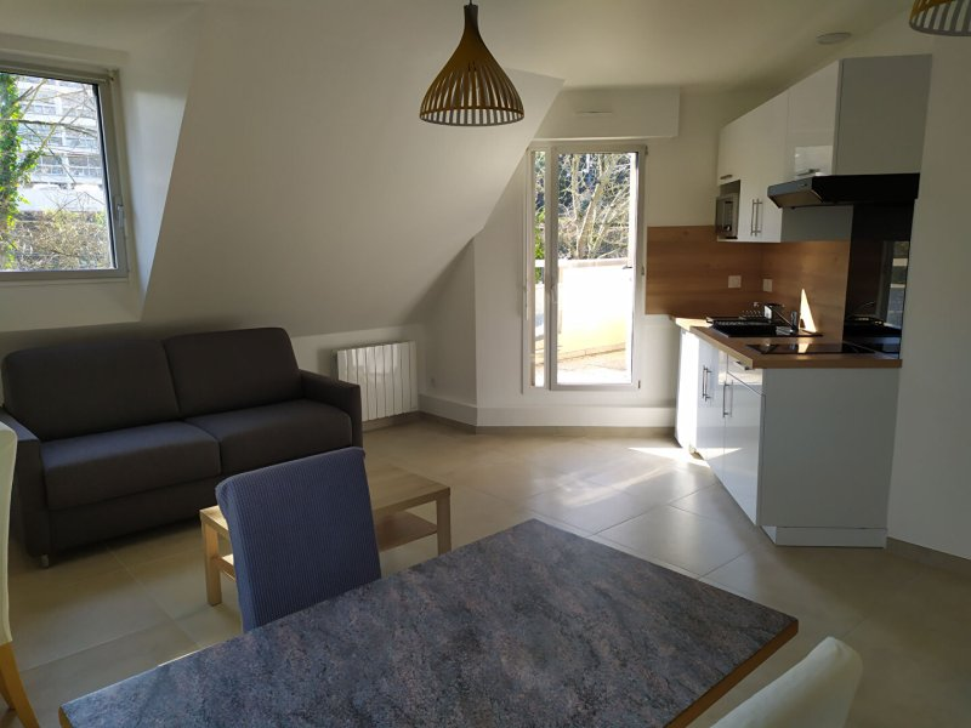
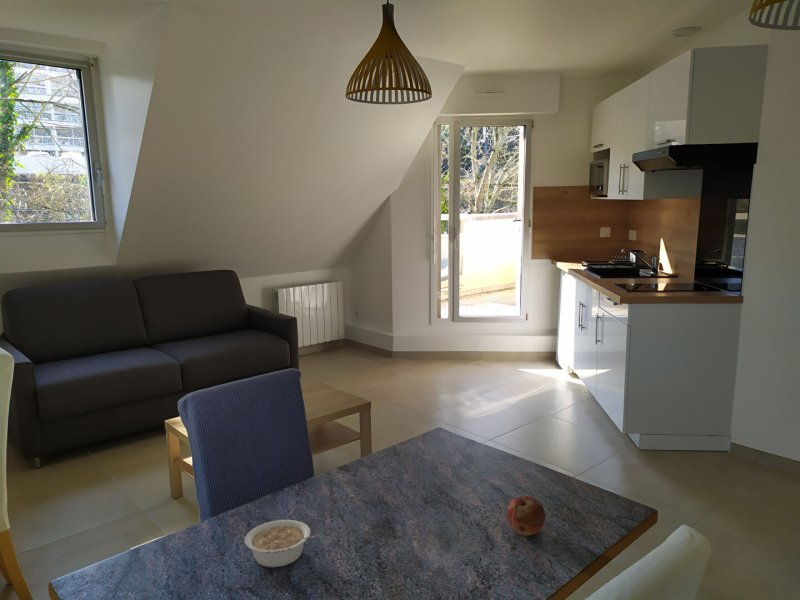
+ legume (281, 542)
+ fruit (526, 514)
